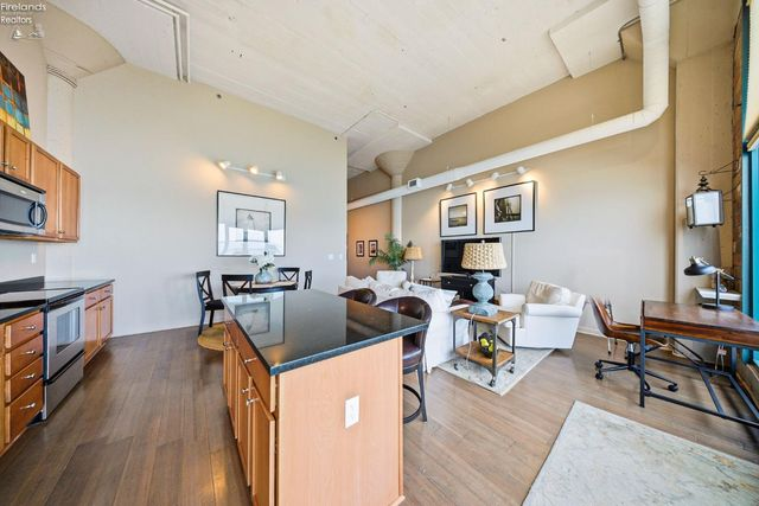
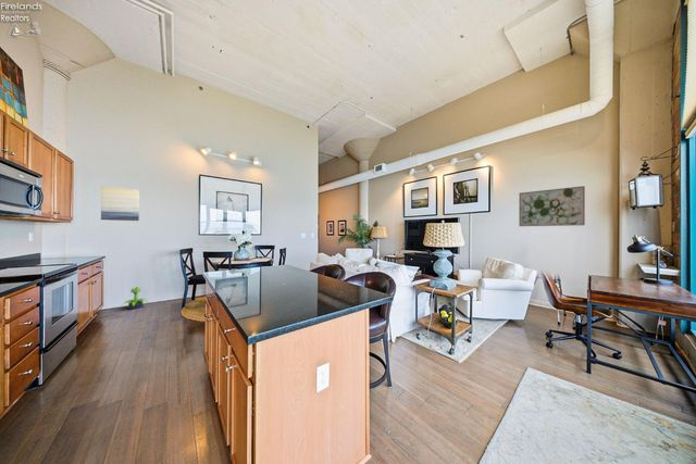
+ potted plant (135, 297)
+ wall art (549, 208)
+ wall art (121, 204)
